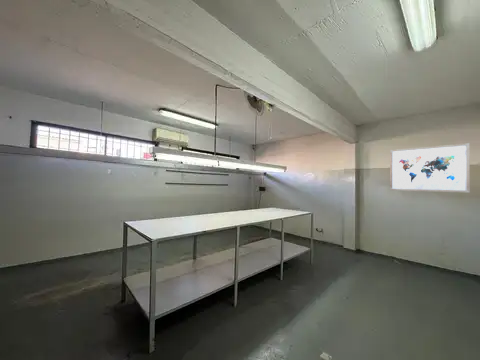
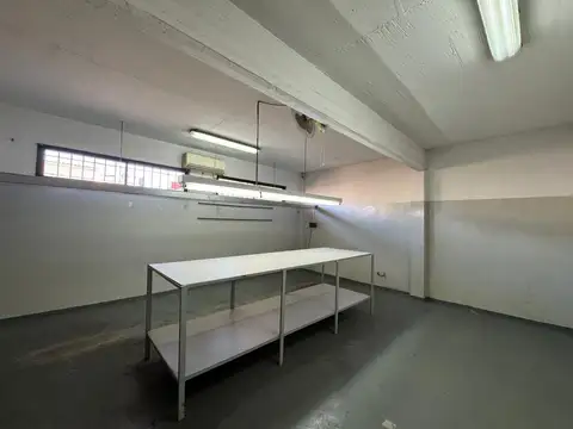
- wall art (425, 169)
